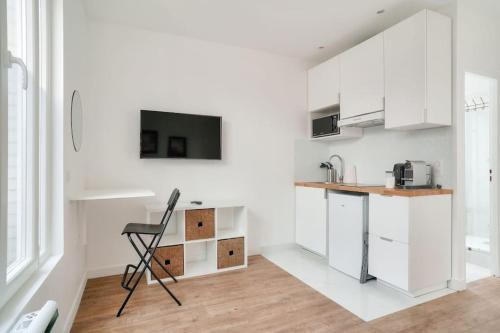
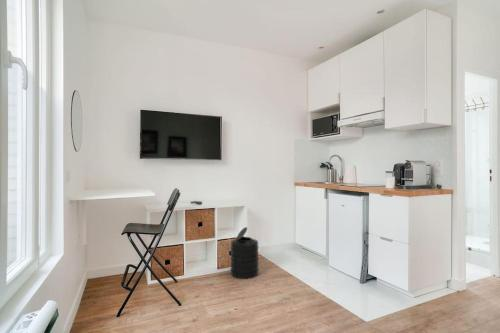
+ trash can (244, 250)
